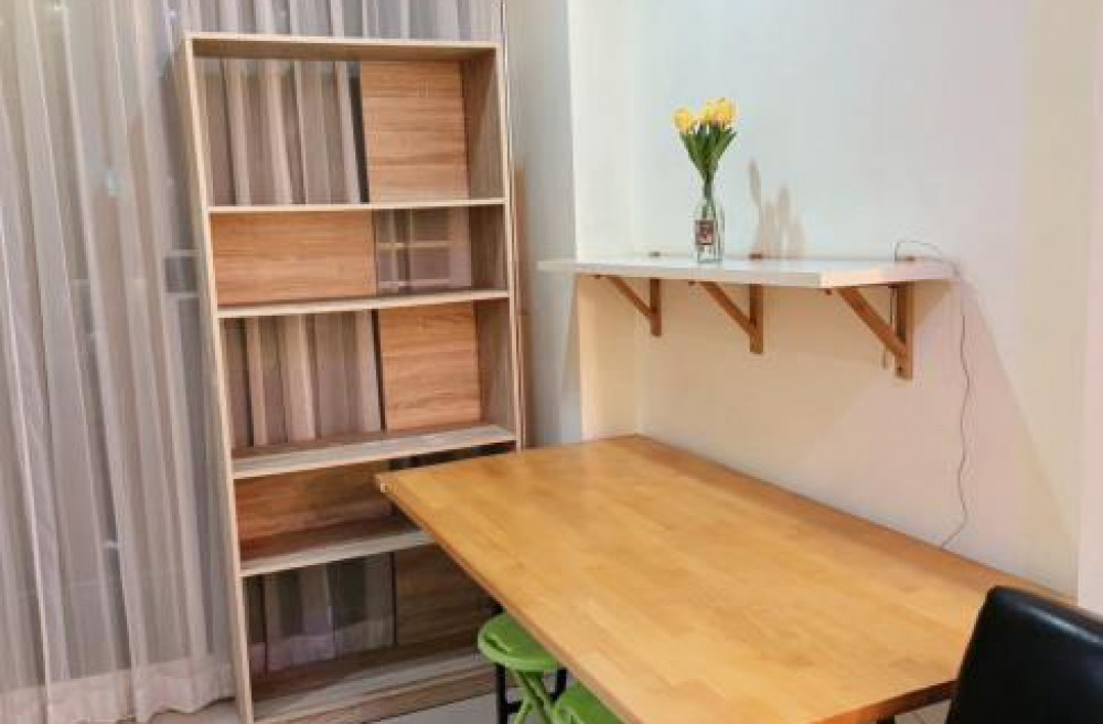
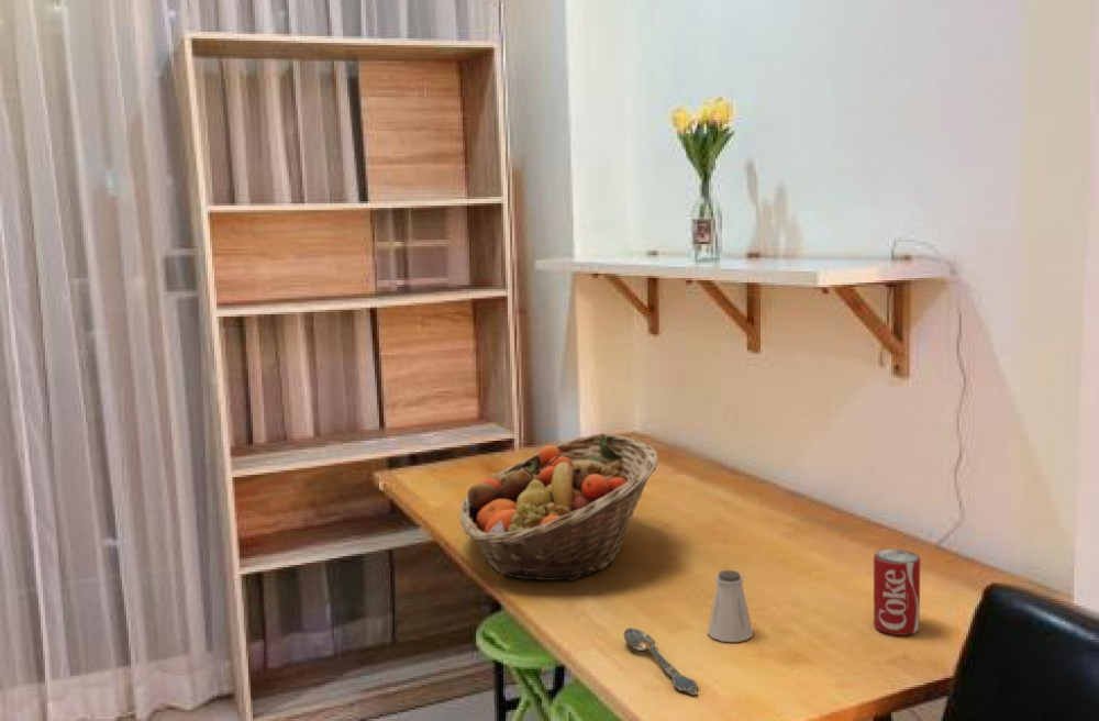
+ fruit basket (557, 501)
+ saltshaker (730, 603)
+ spoon (659, 658)
+ beverage can (896, 591)
